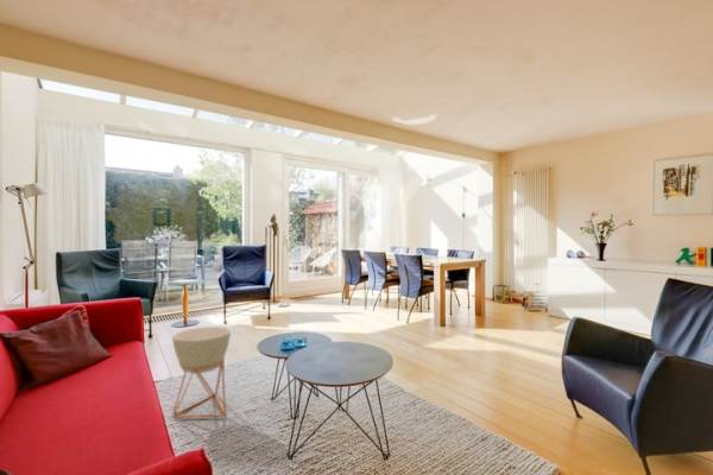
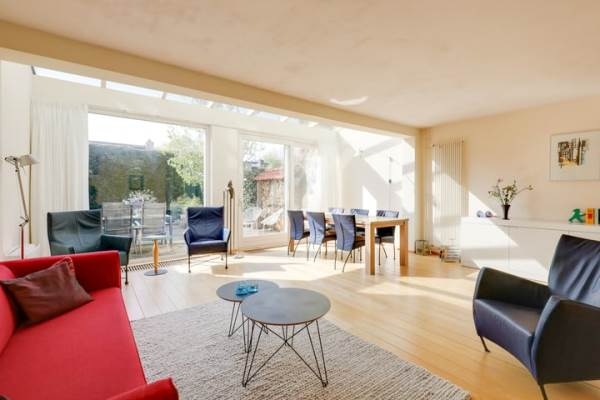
- planter (202, 370)
